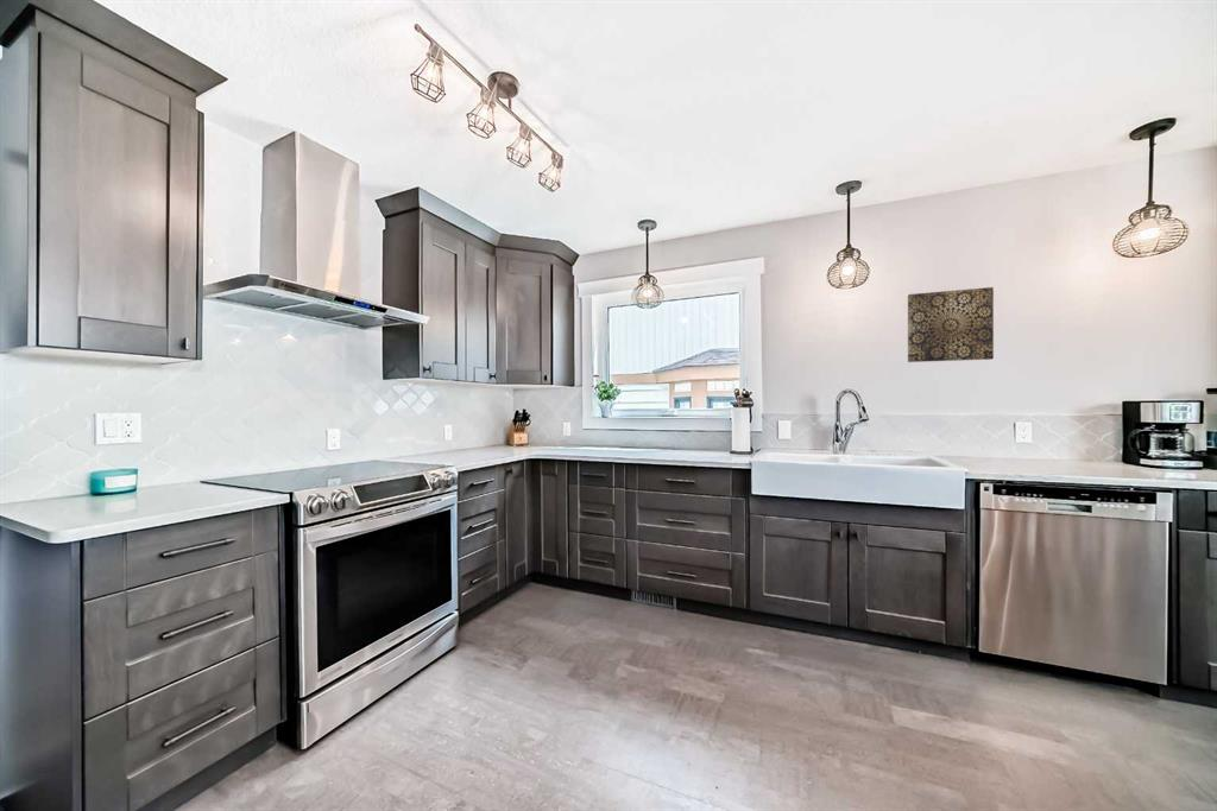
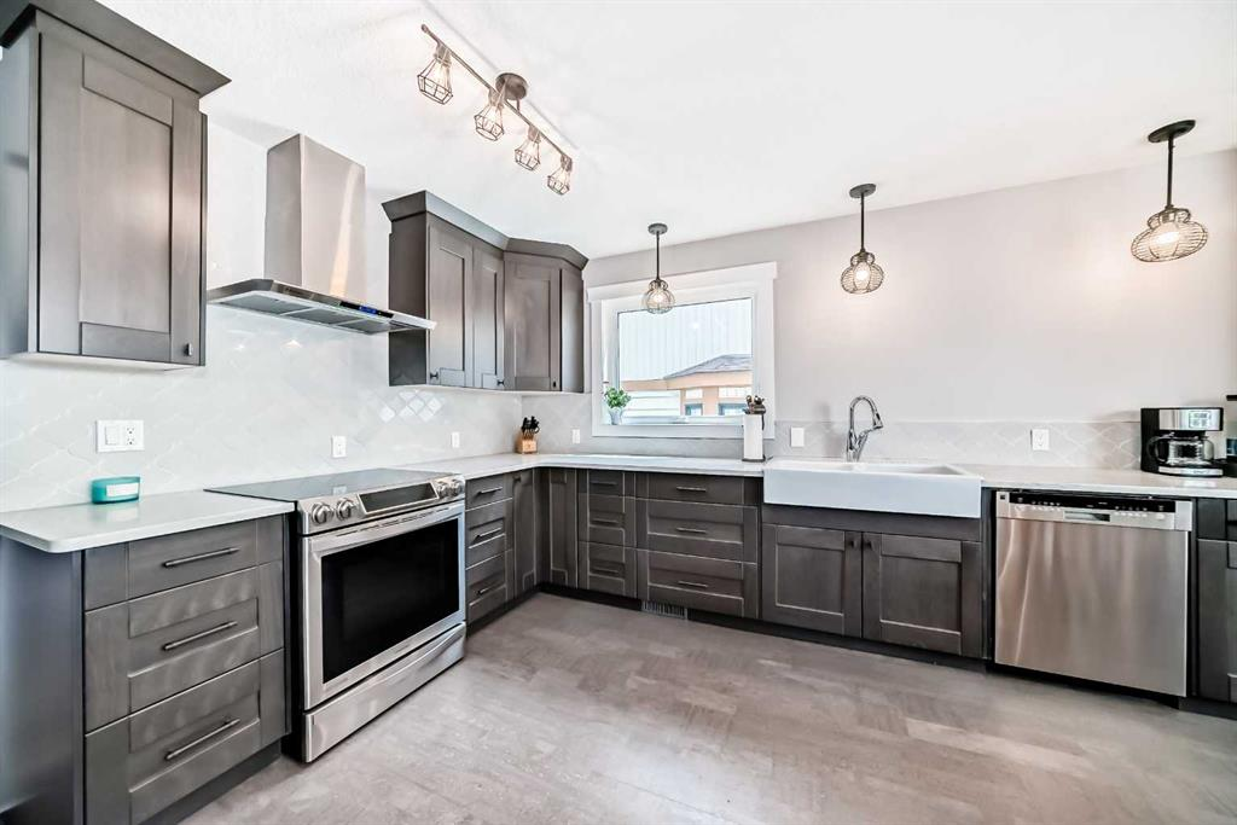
- wall art (948, 325)
